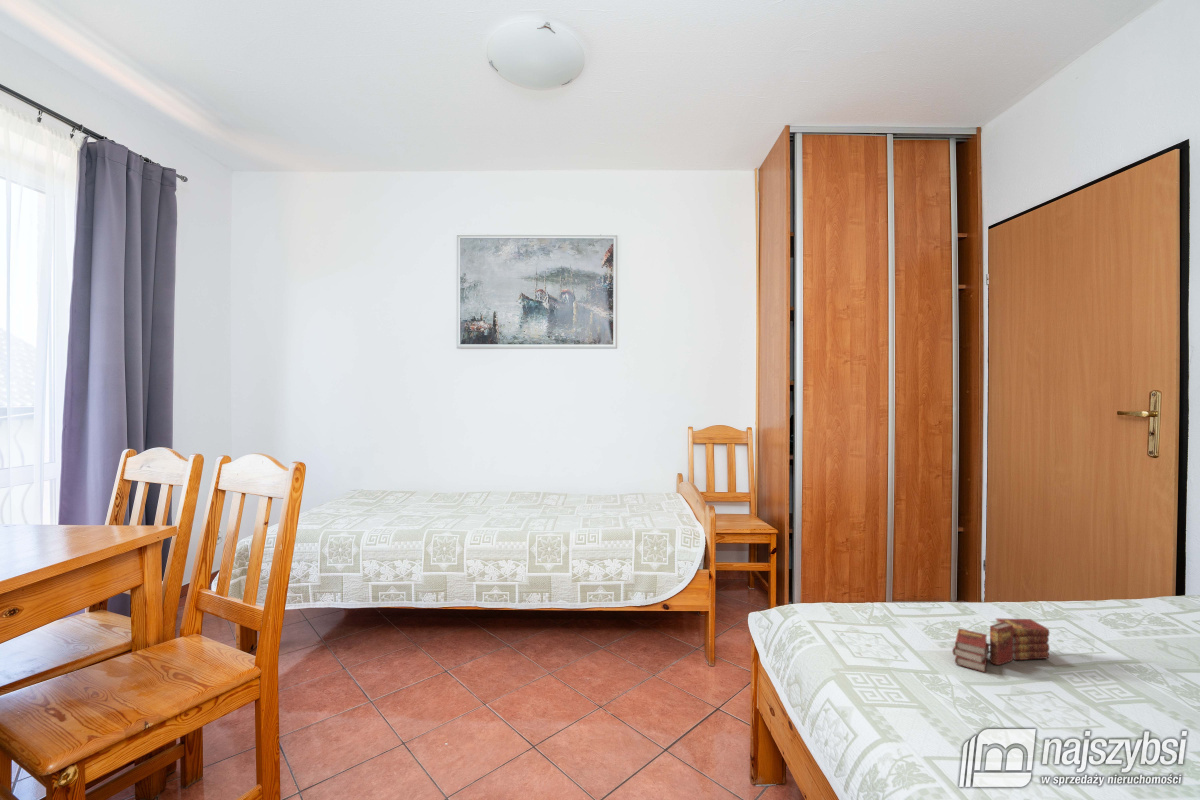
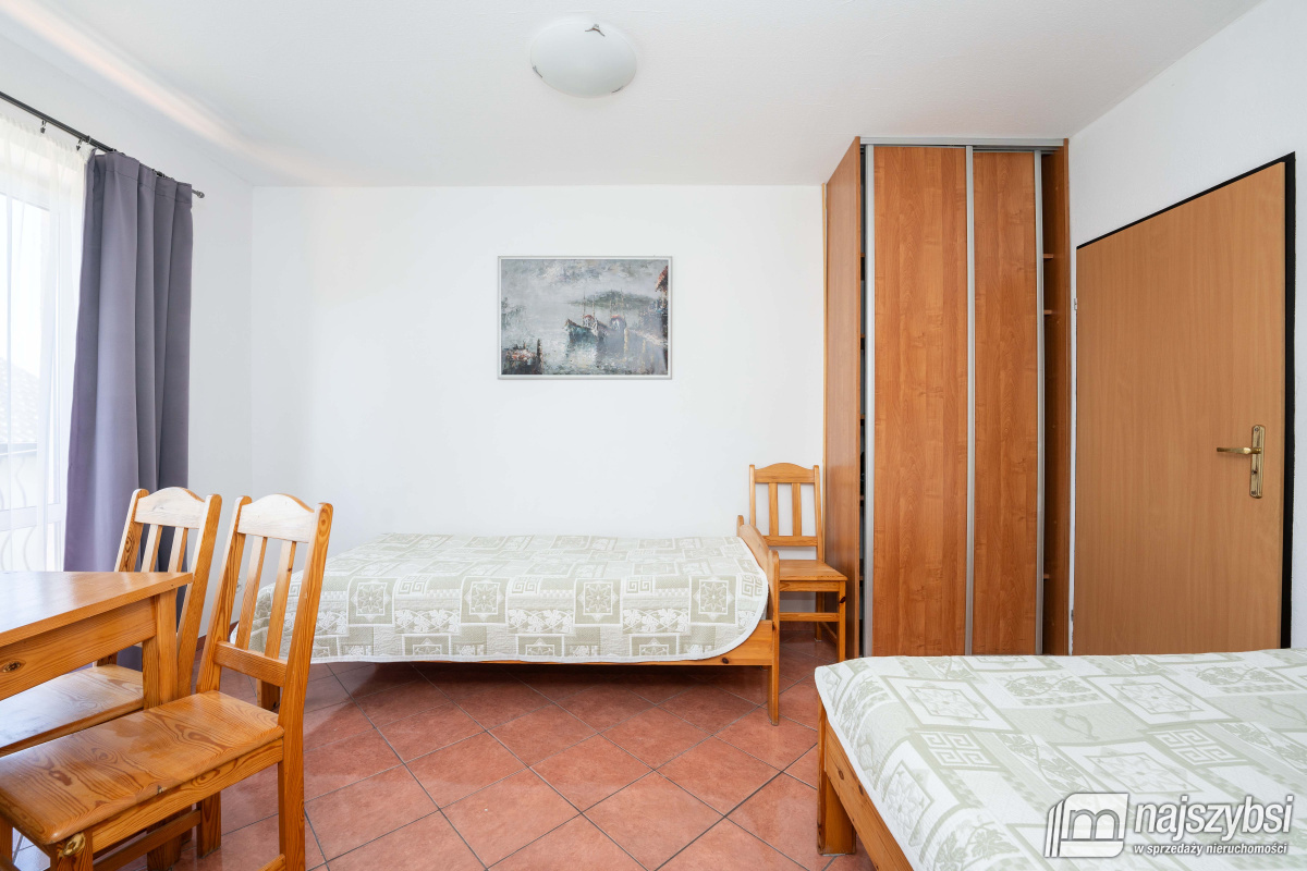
- book (995, 639)
